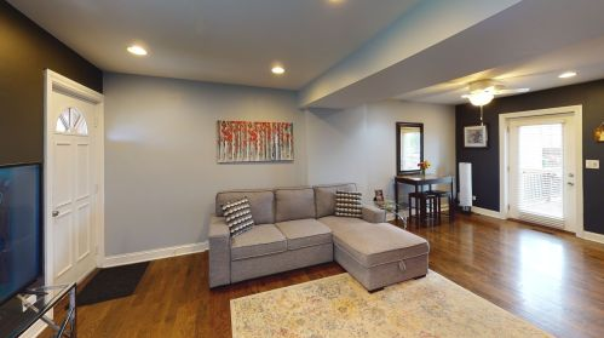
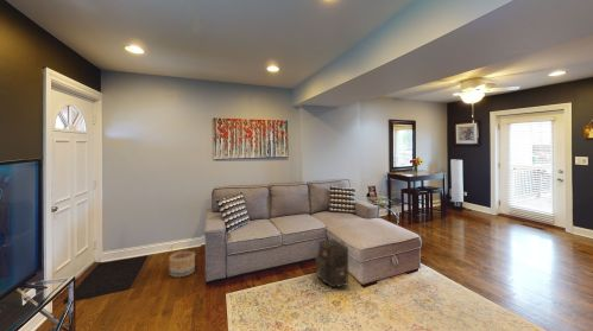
+ basket (182, 263)
+ backpack (332, 259)
